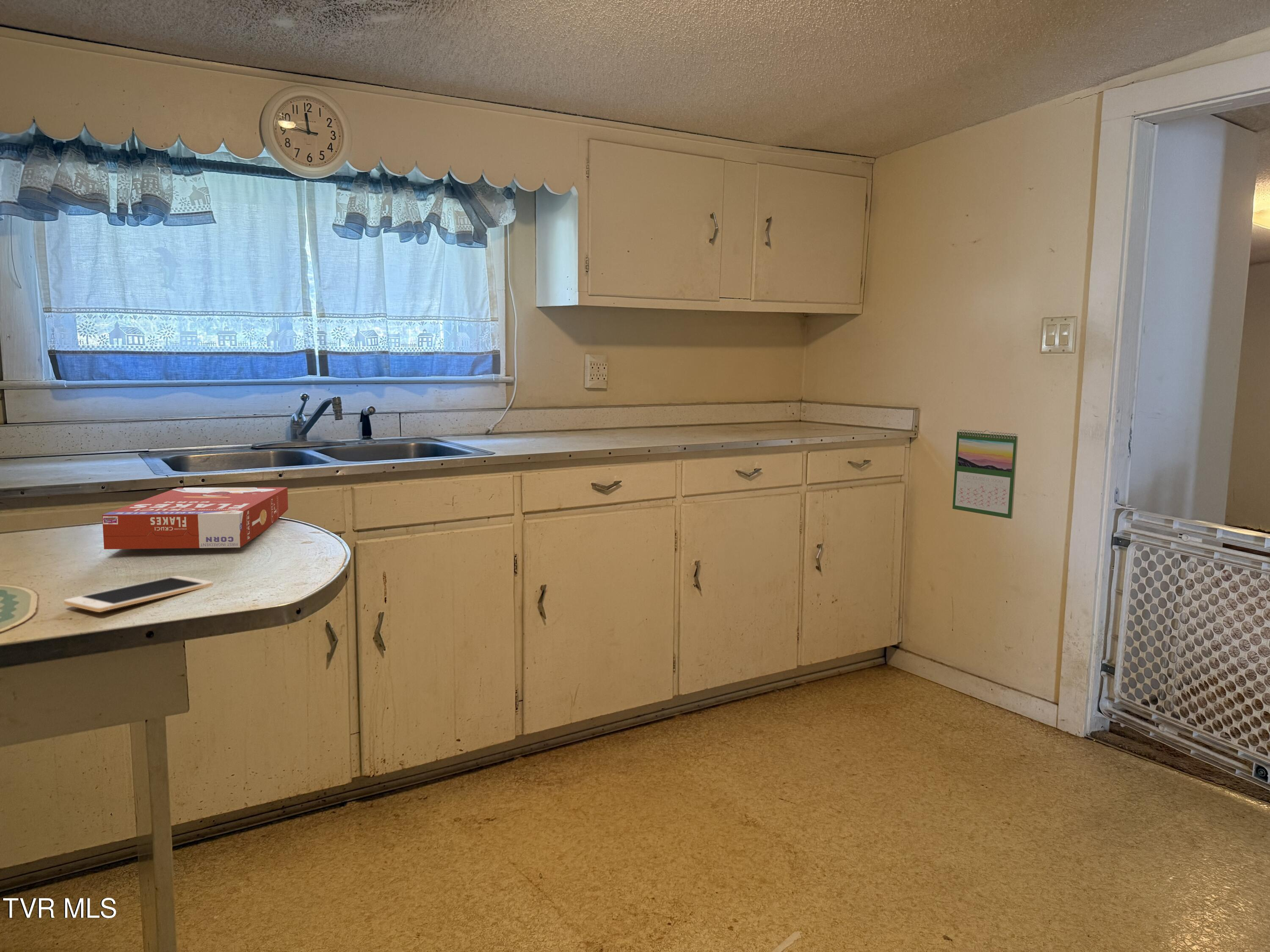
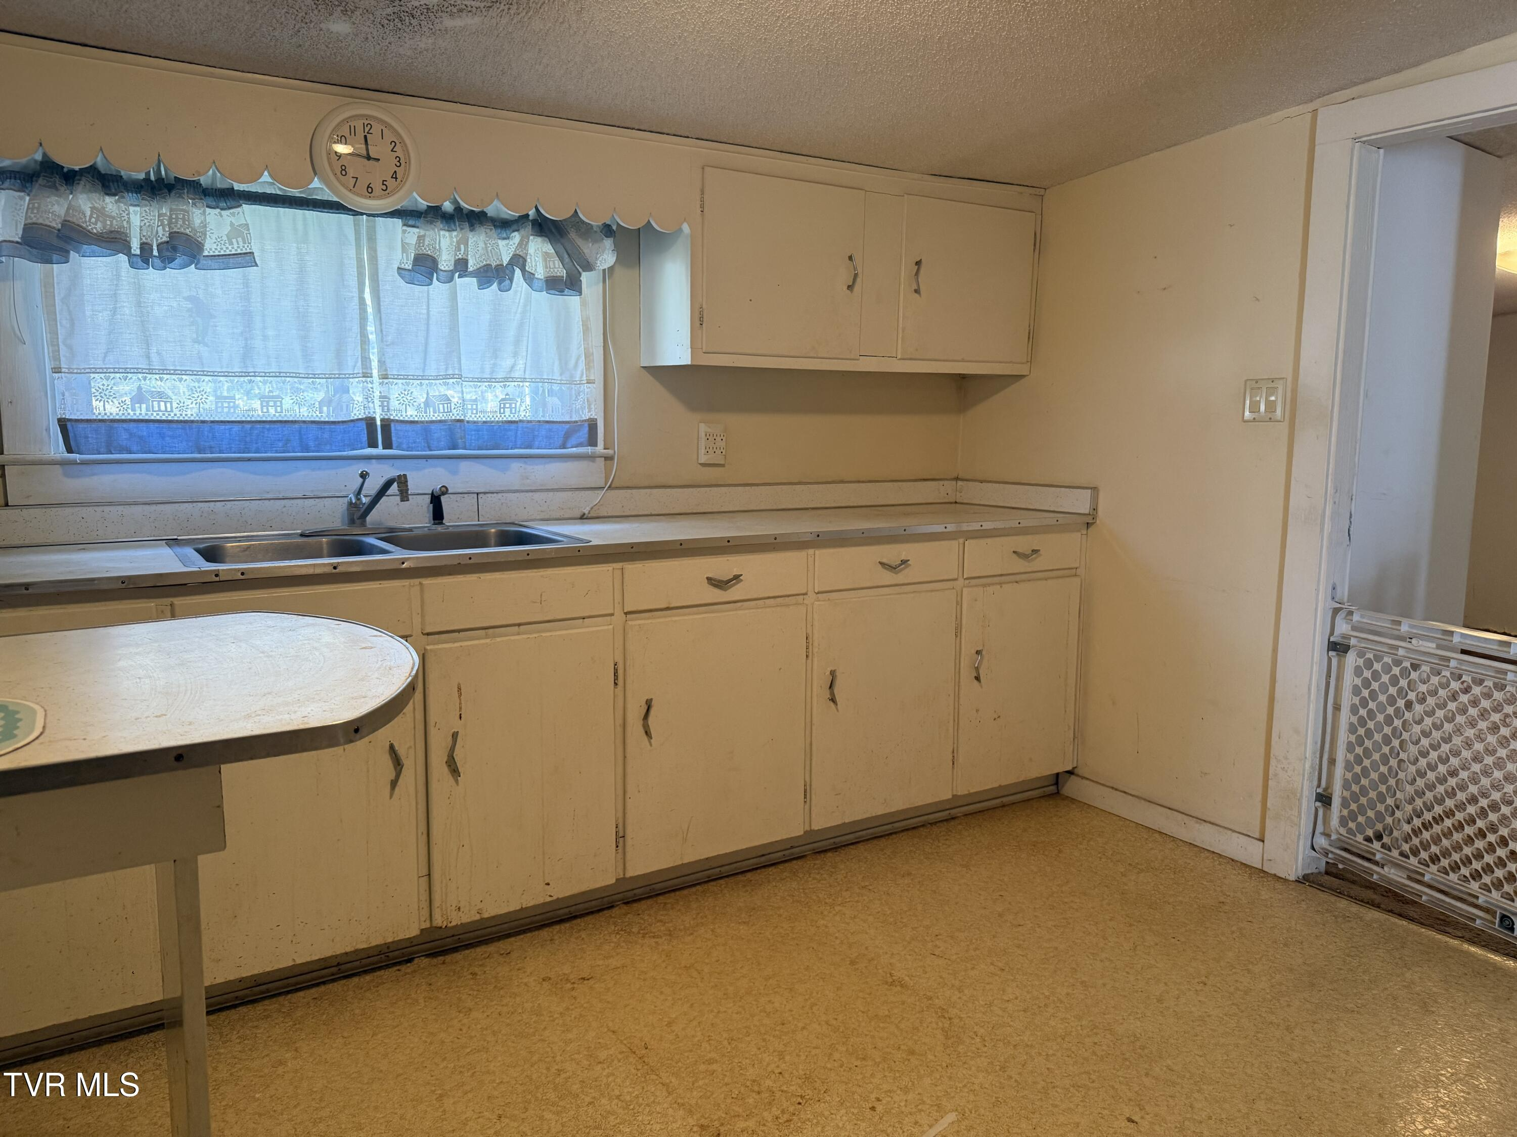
- calendar (984, 472)
- cell phone (141, 592)
- cereal box (206, 515)
